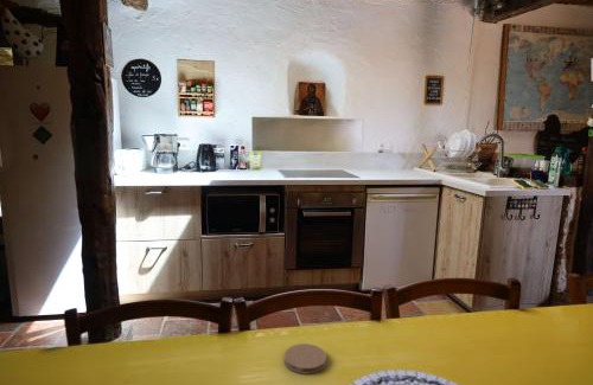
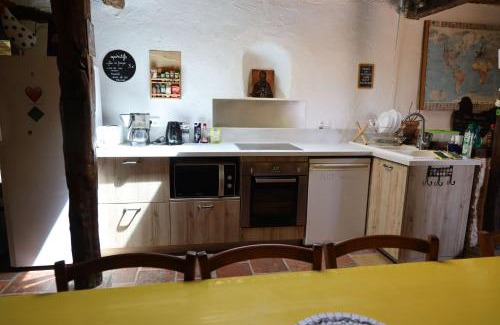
- coaster (305, 358)
